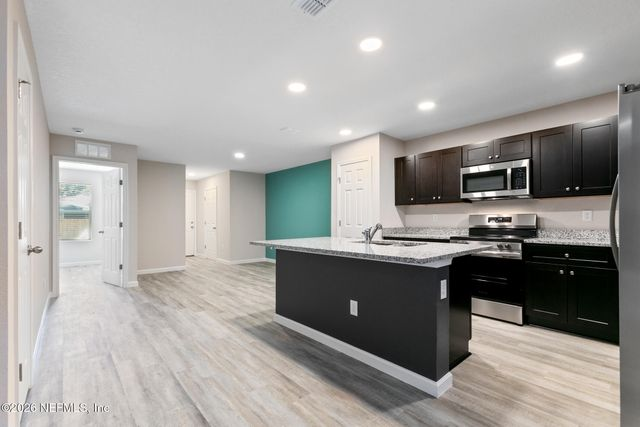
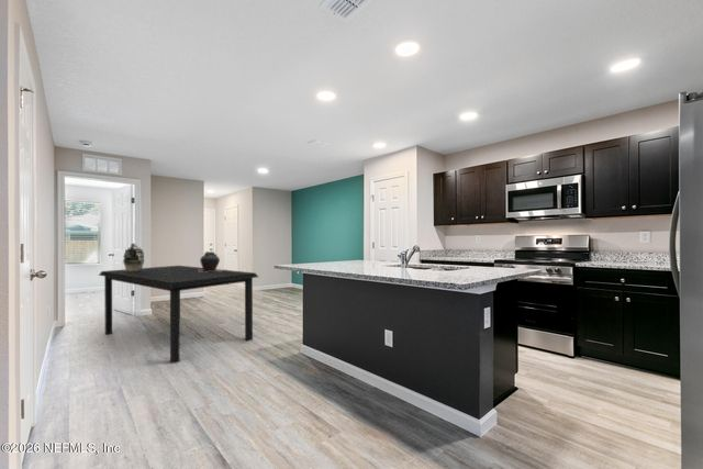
+ ceramic pot (210, 260)
+ decorative urn (134, 257)
+ dining table (176, 304)
